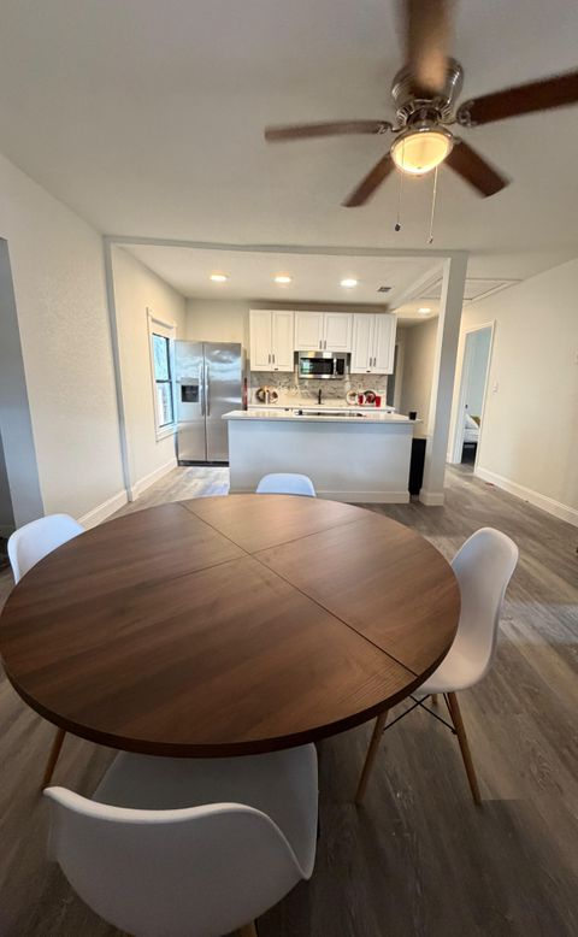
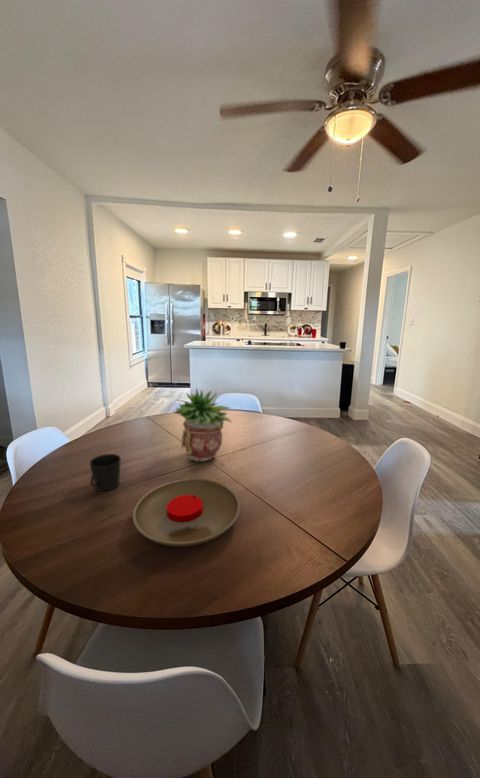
+ cup (104, 474)
+ potted plant (204, 422)
+ plate (188, 511)
